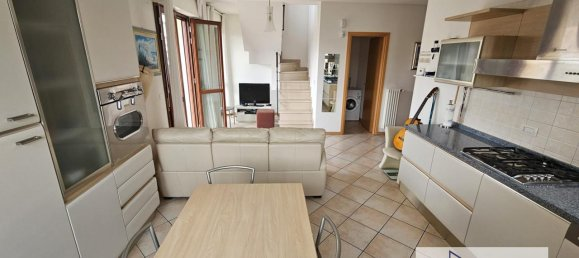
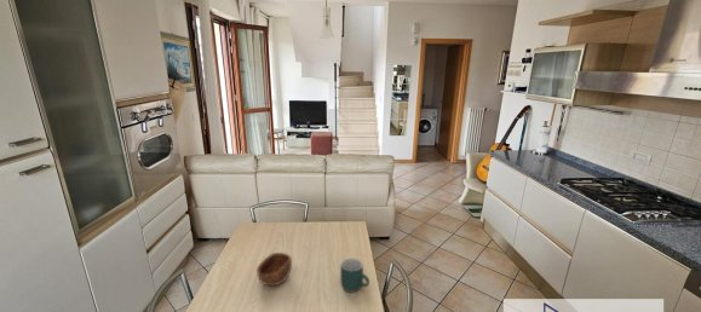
+ mug (355, 276)
+ bowl (275, 270)
